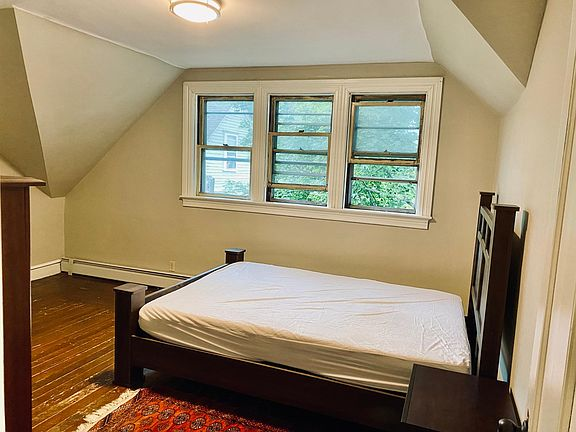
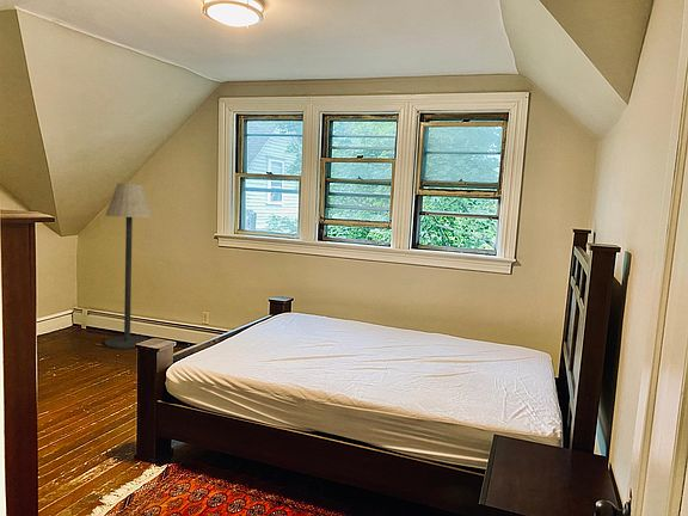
+ floor lamp (128, 264)
